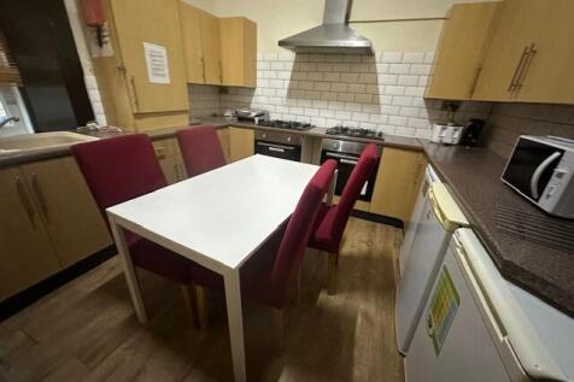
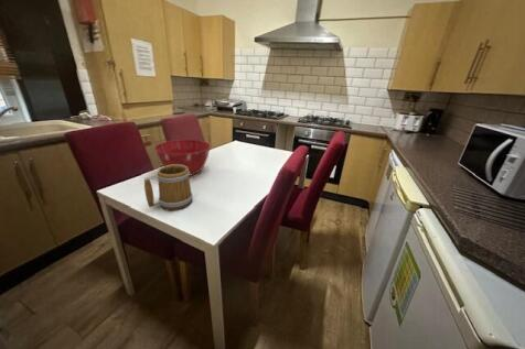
+ mug (171, 186)
+ mixing bowl (184, 159)
